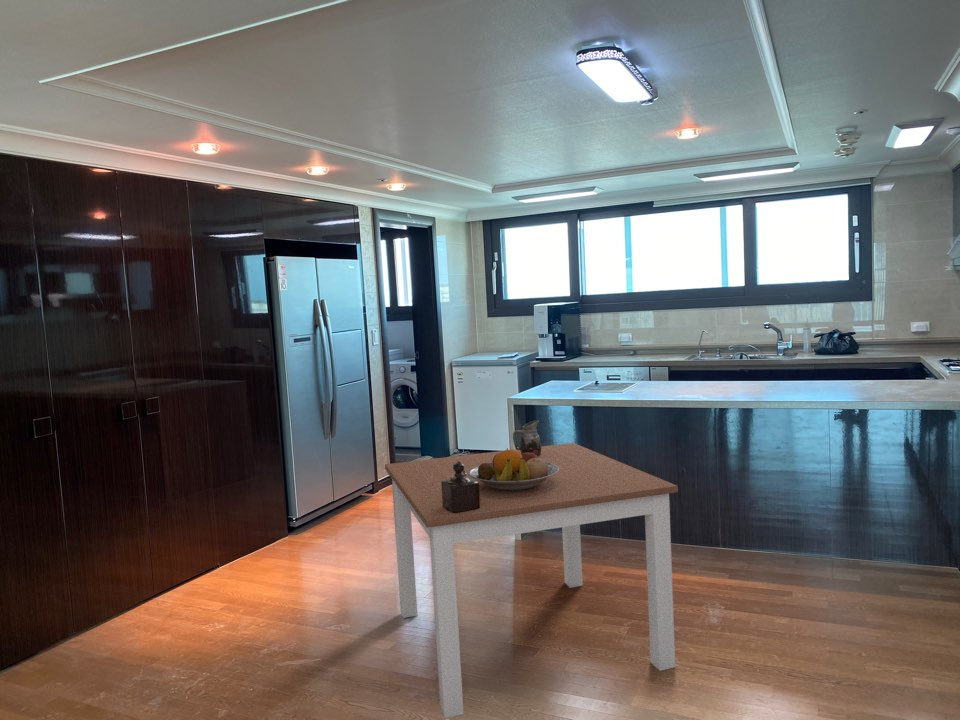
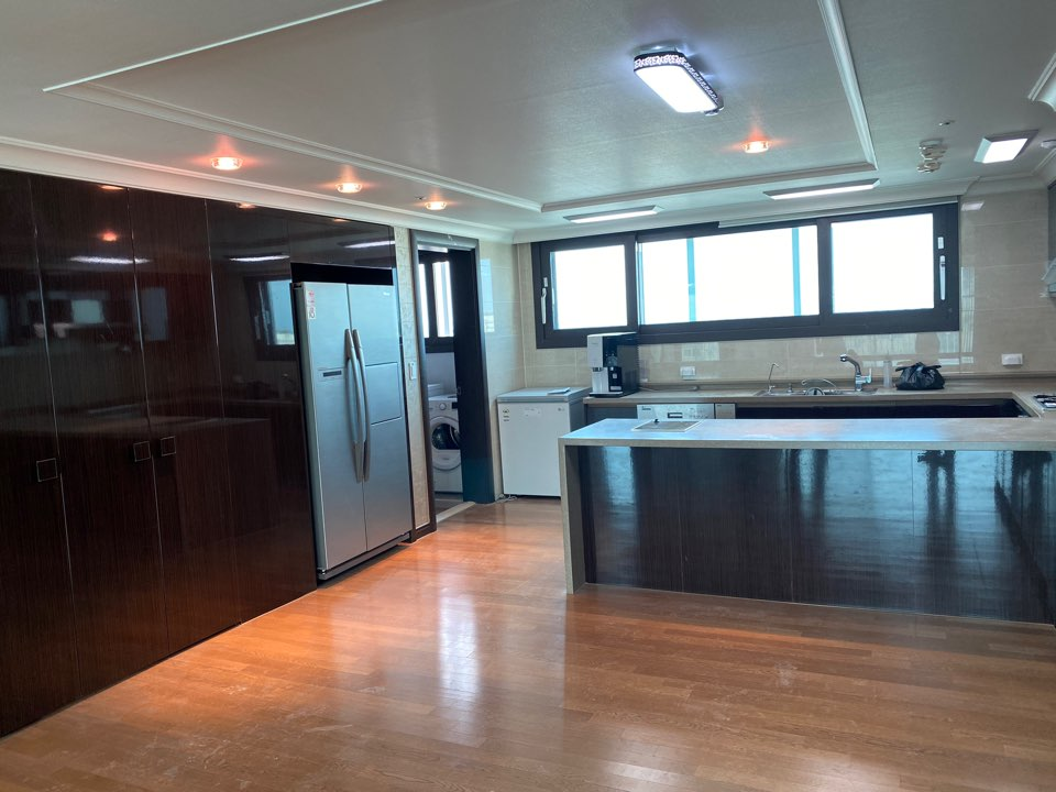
- pepper mill (461, 483)
- dining table (513, 534)
- fruit bowl (513, 466)
- pitcher (529, 437)
